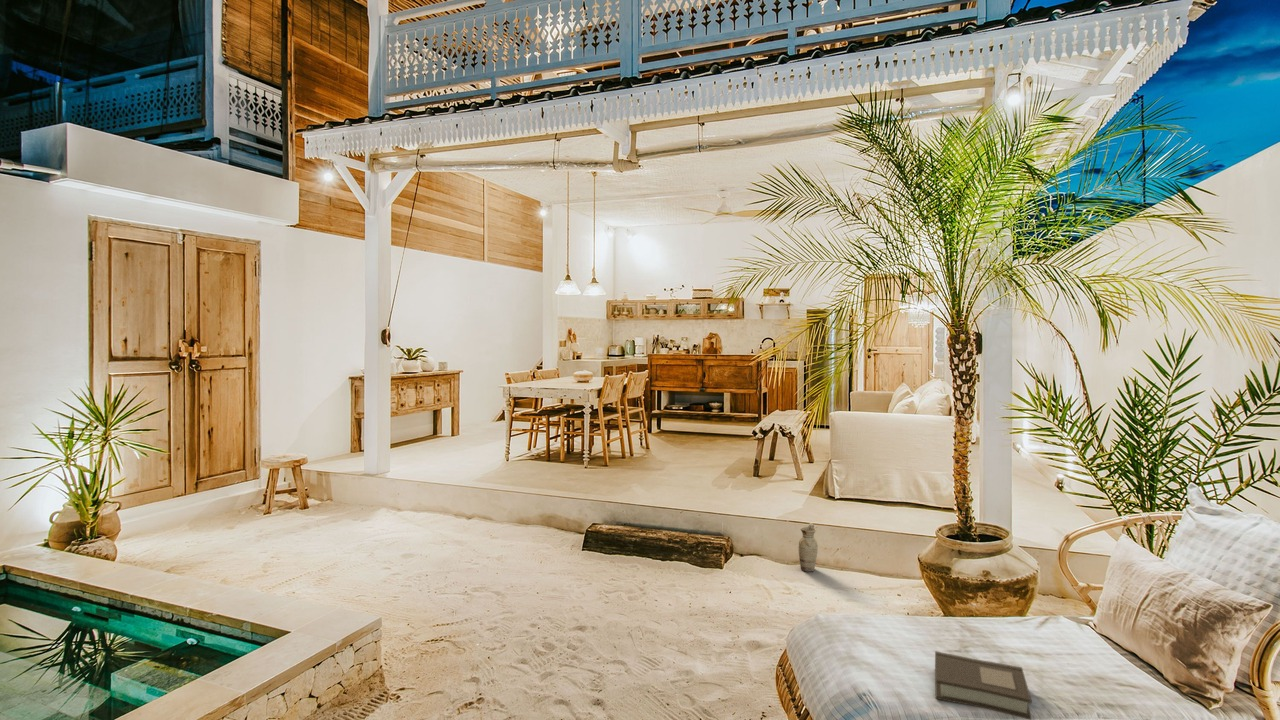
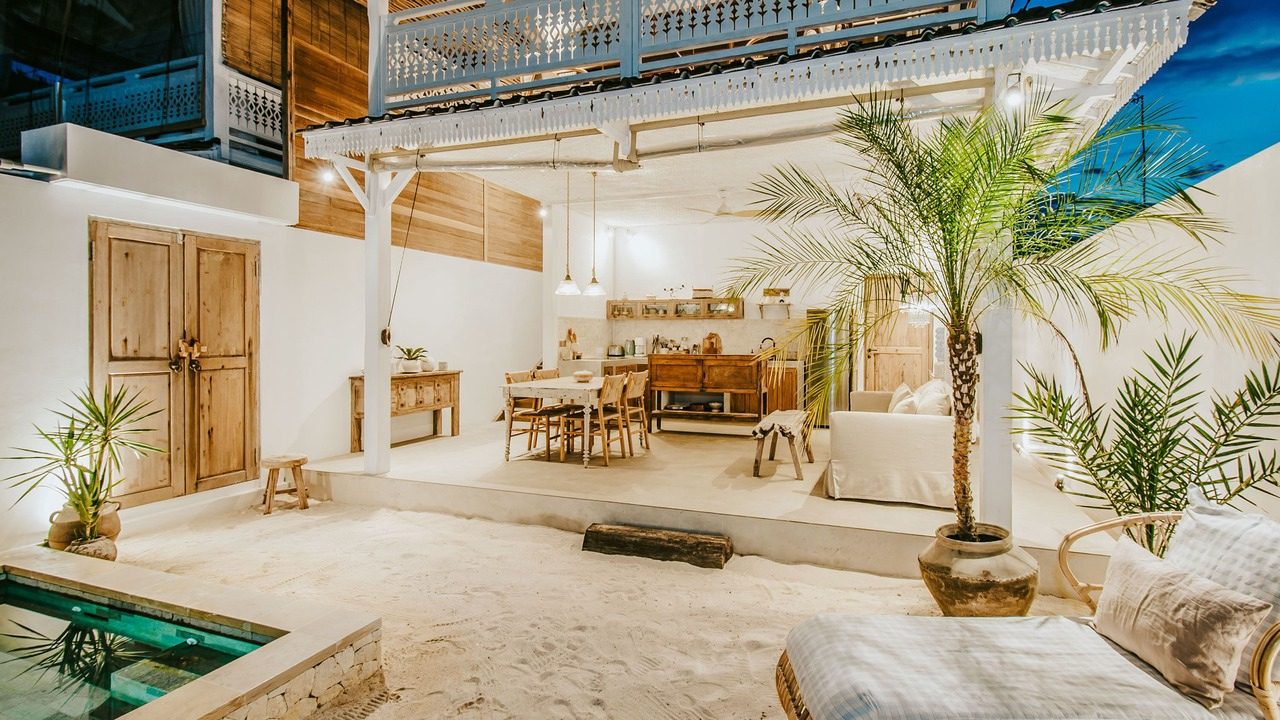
- ceramic jug (808, 546)
- book (979, 682)
